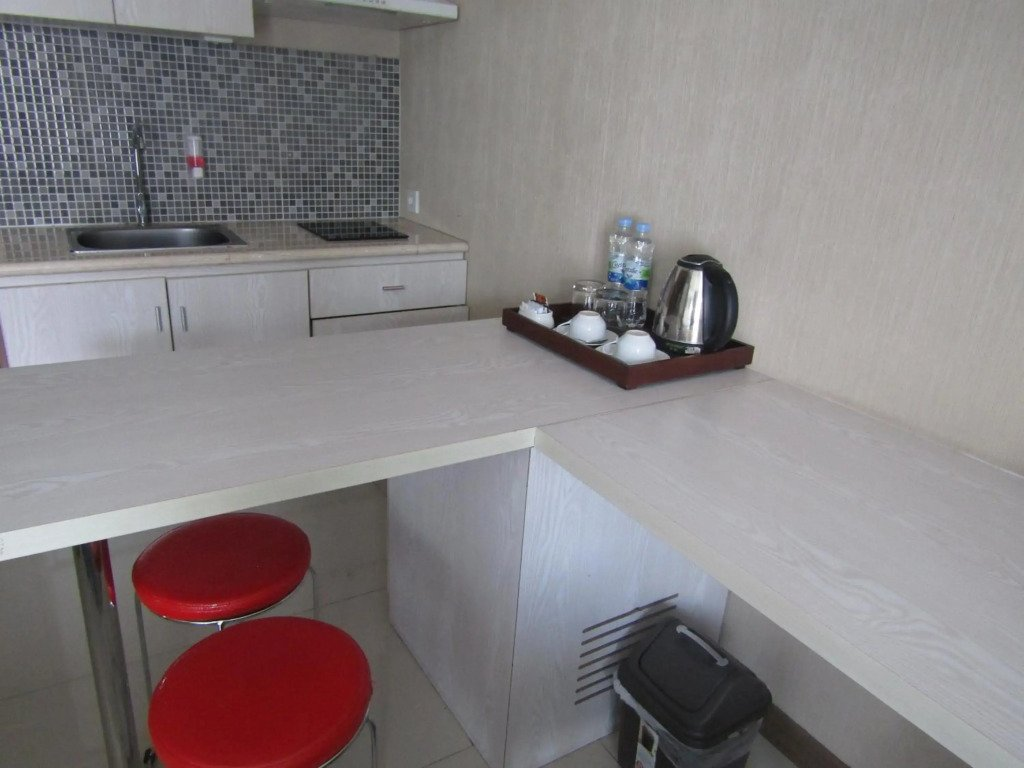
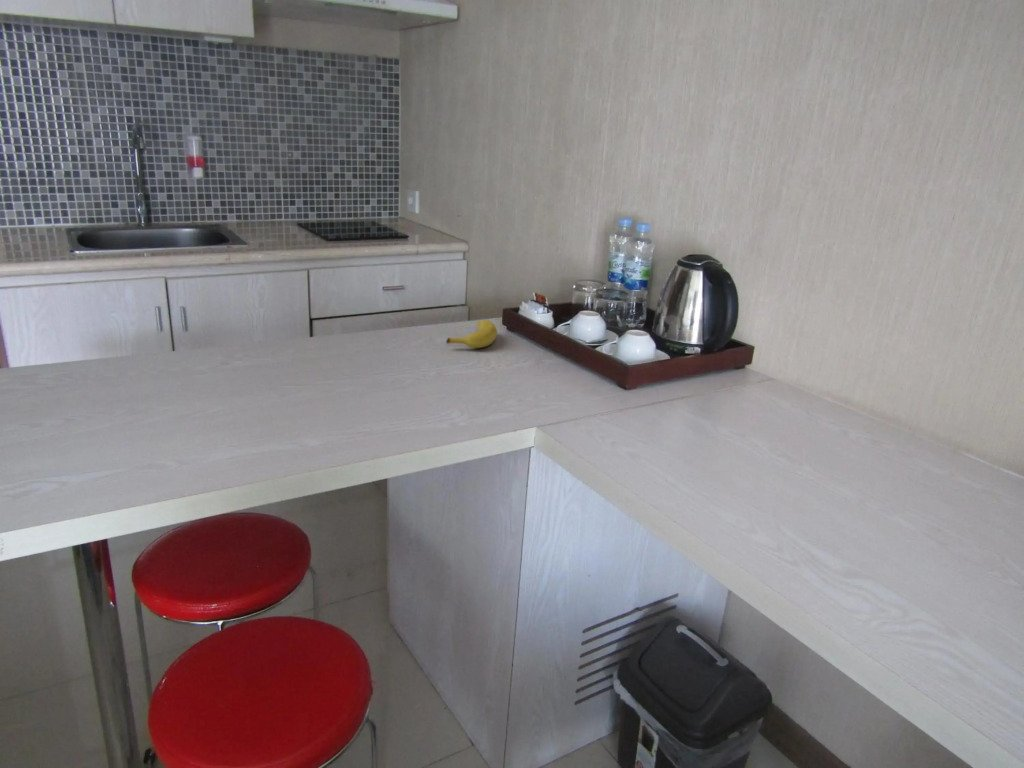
+ banana (475, 332)
